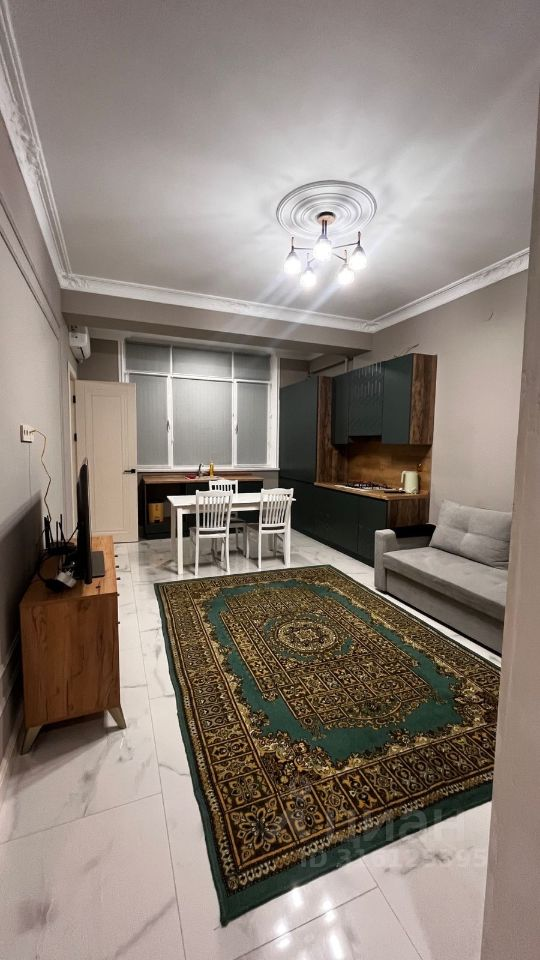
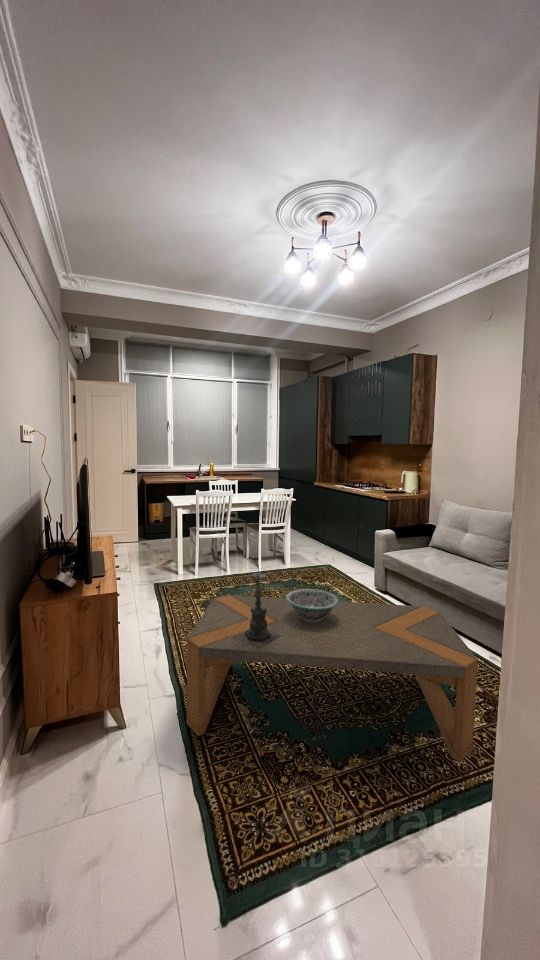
+ decorative bowl (312, 607)
+ coffee table (323, 663)
+ candle holder (258, 600)
